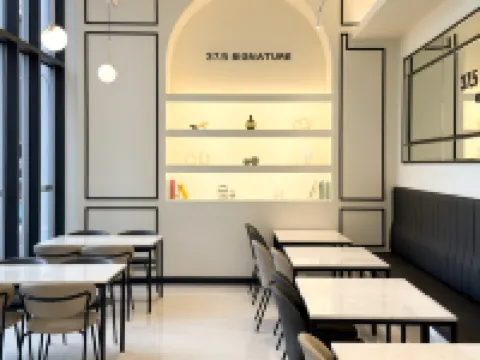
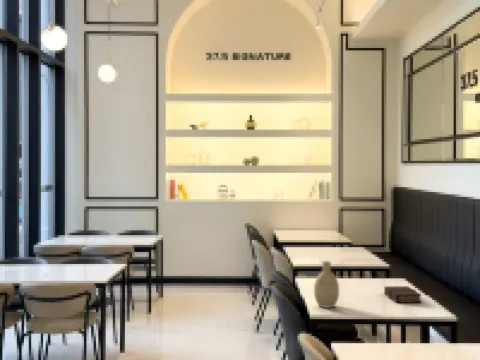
+ book (402, 294)
+ decorative vase (326, 284)
